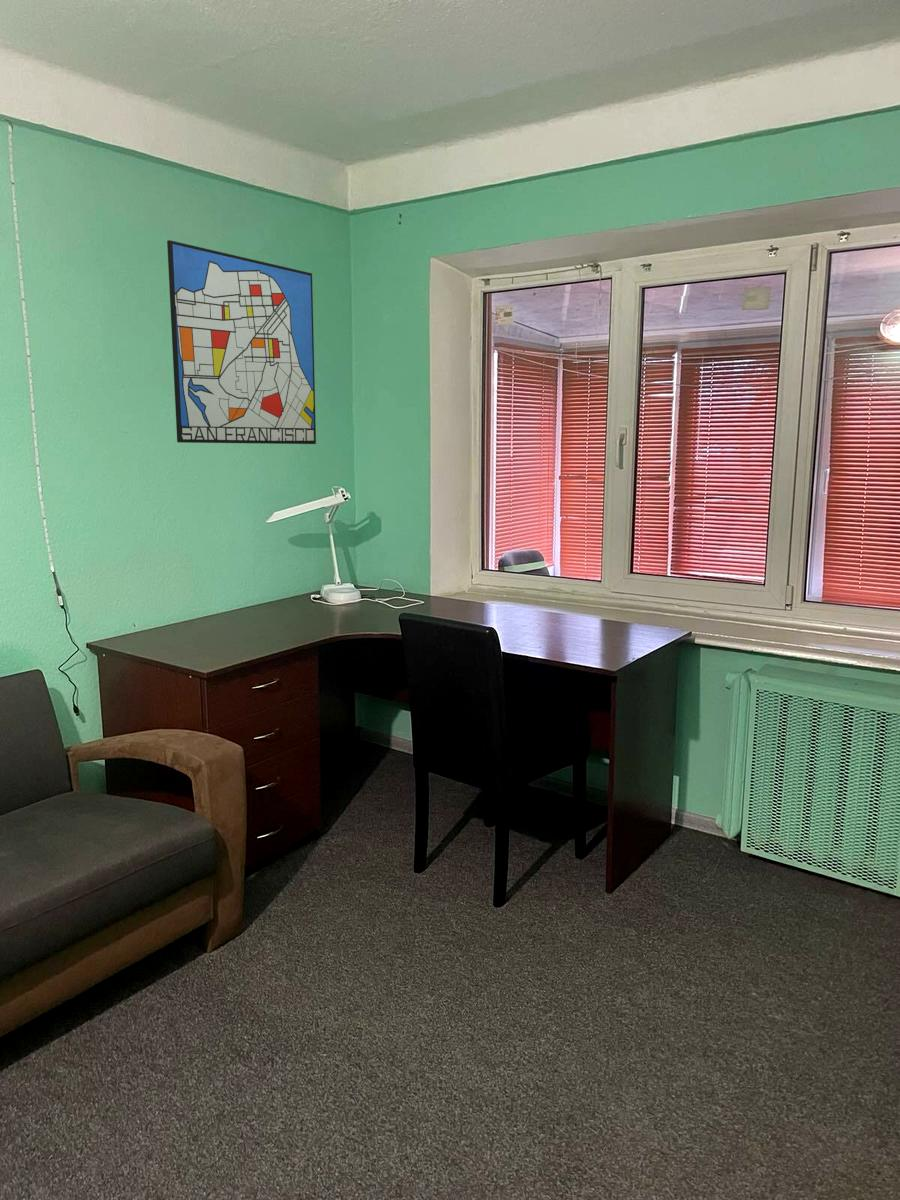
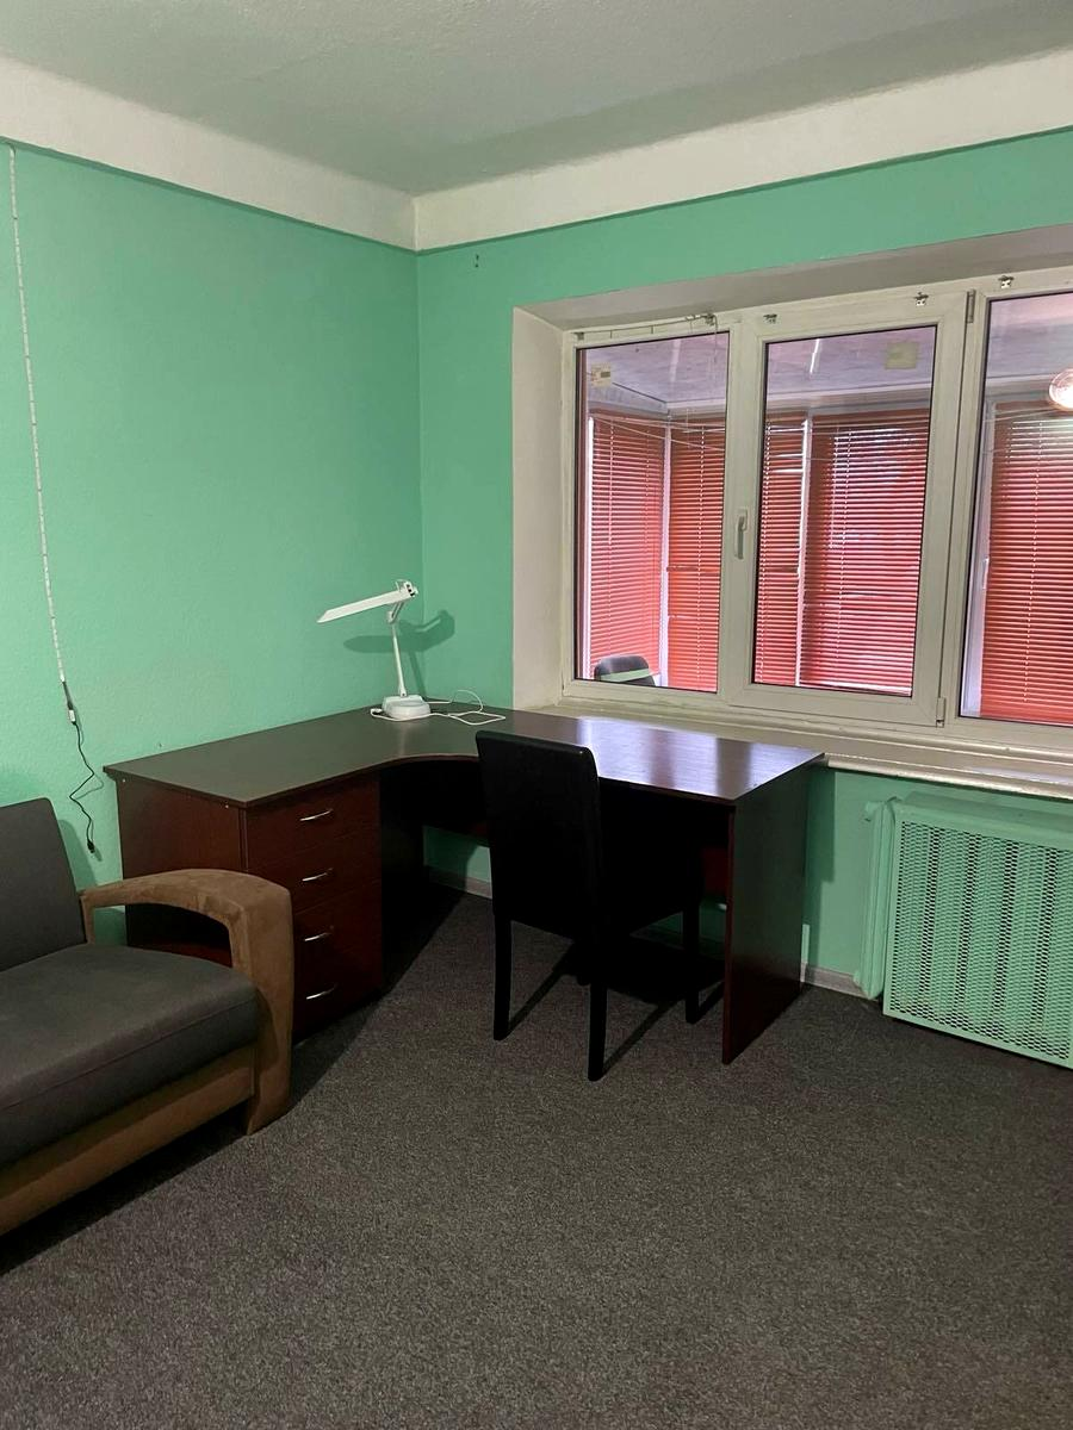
- wall art (249, 352)
